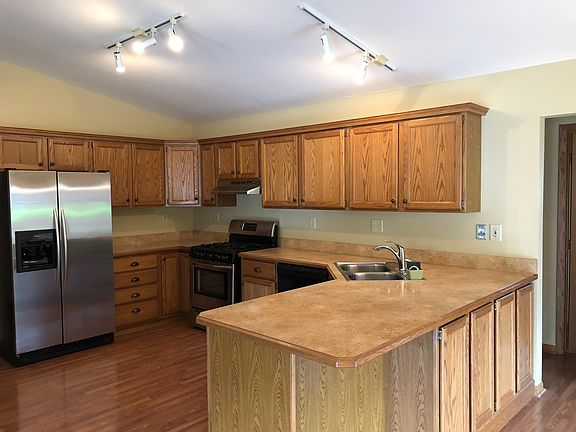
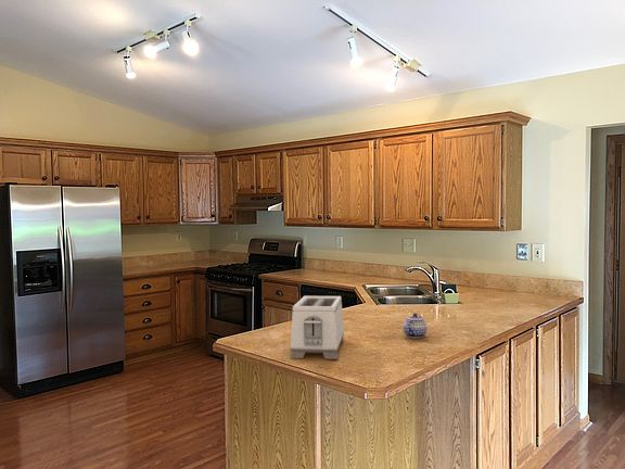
+ teapot (414, 325)
+ toaster (318, 325)
